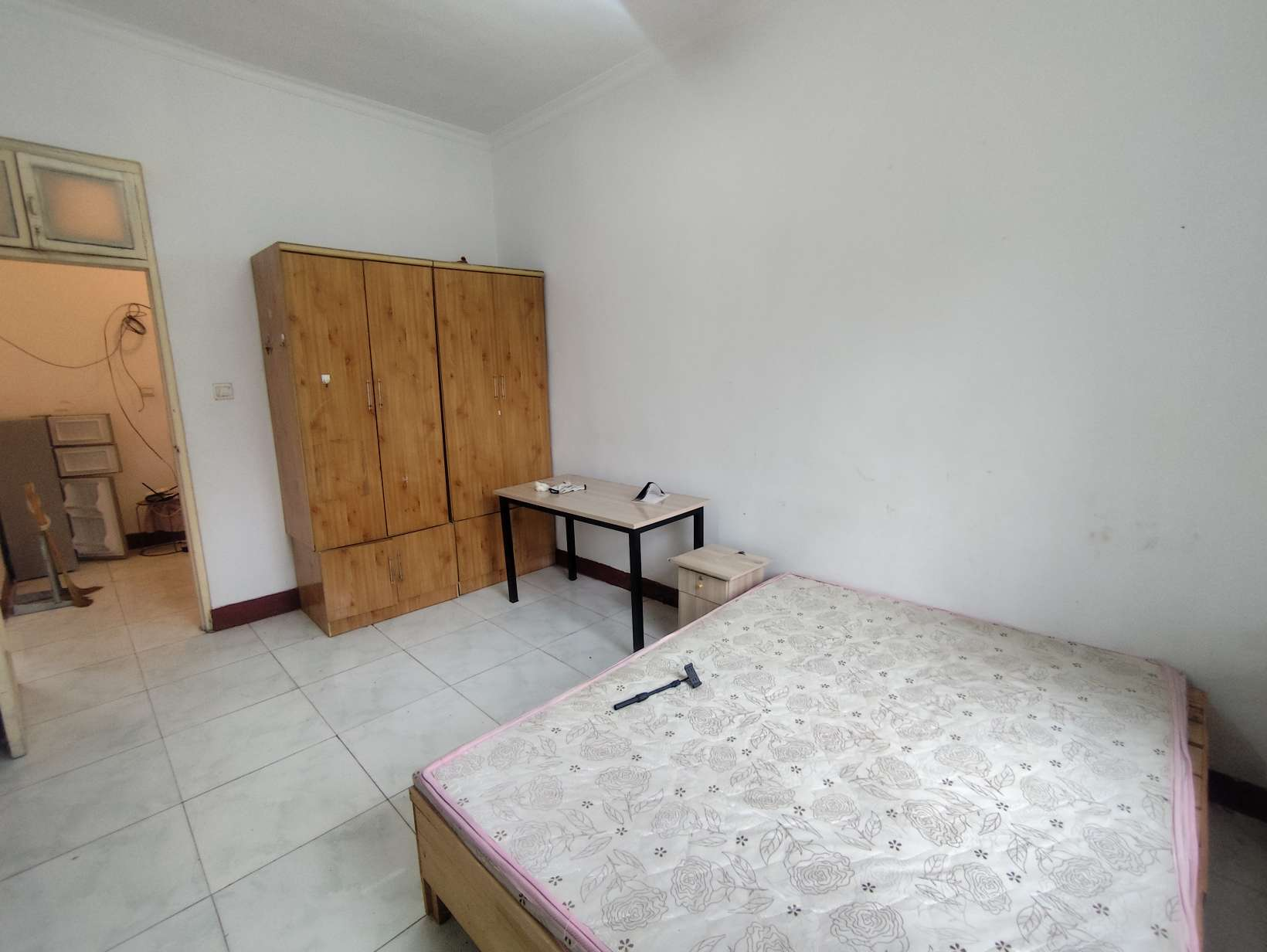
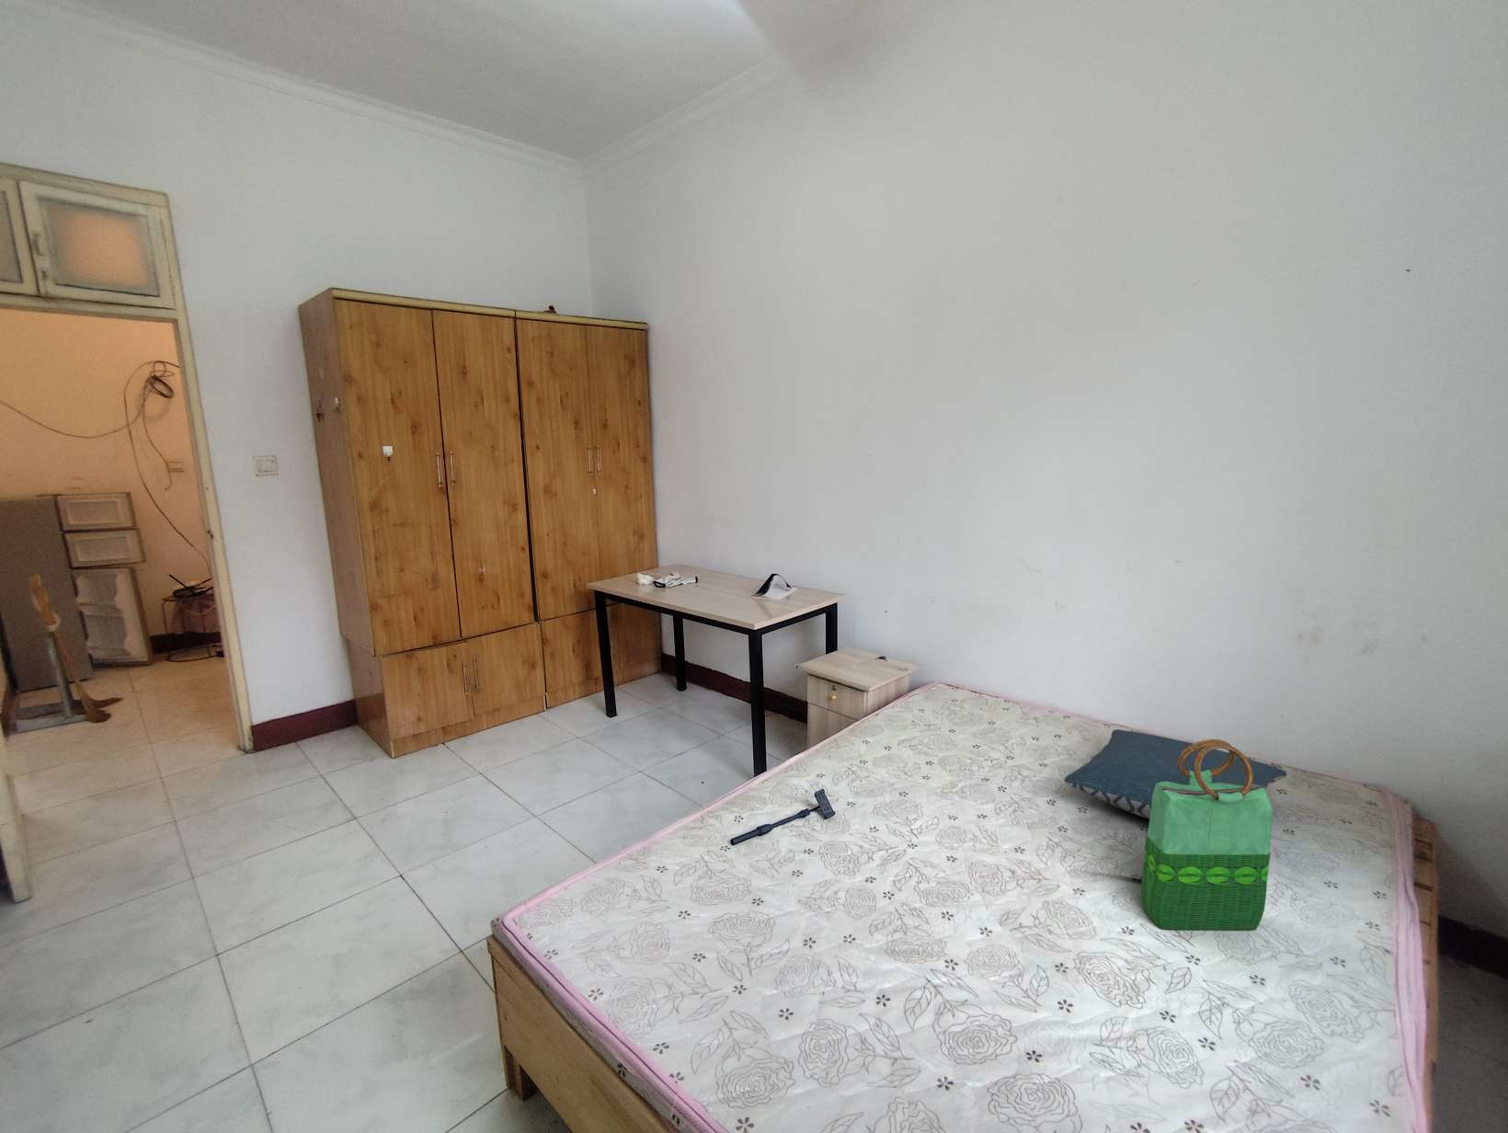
+ tote bag (1207, 832)
+ pillow (1175, 778)
